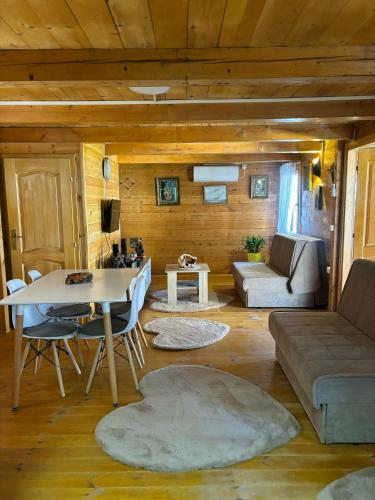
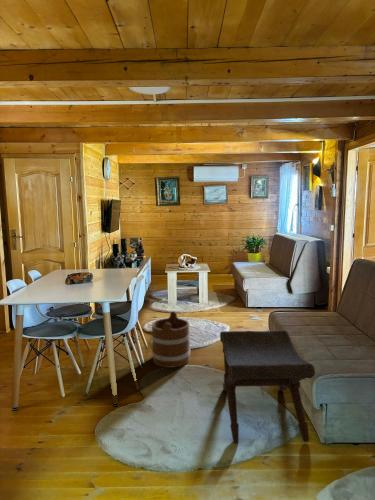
+ footstool (261, 379)
+ bucket (170, 338)
